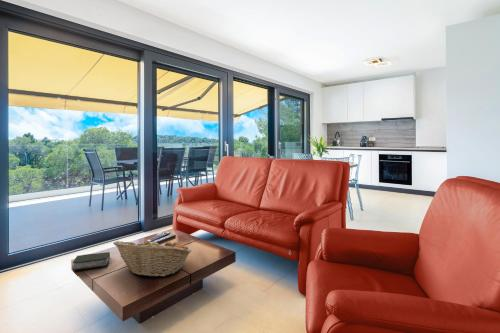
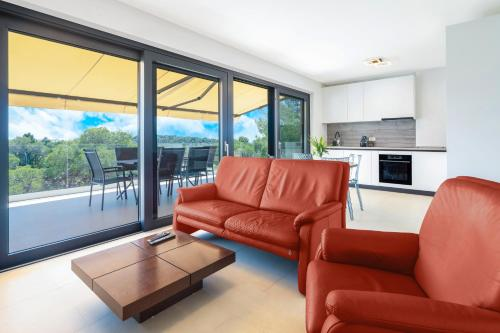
- book (92, 260)
- fruit basket (153, 252)
